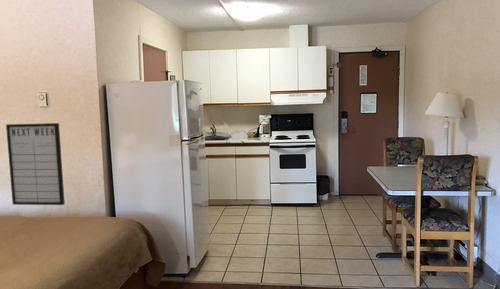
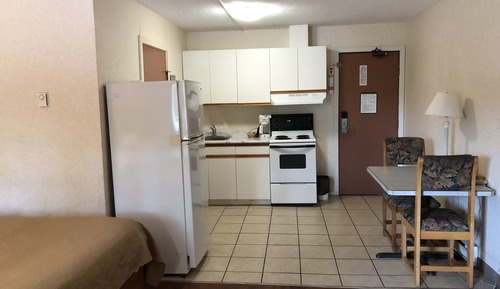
- writing board (35, 164)
